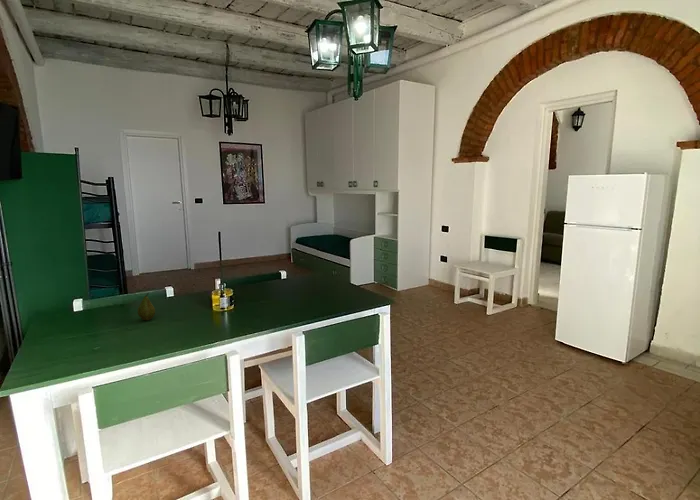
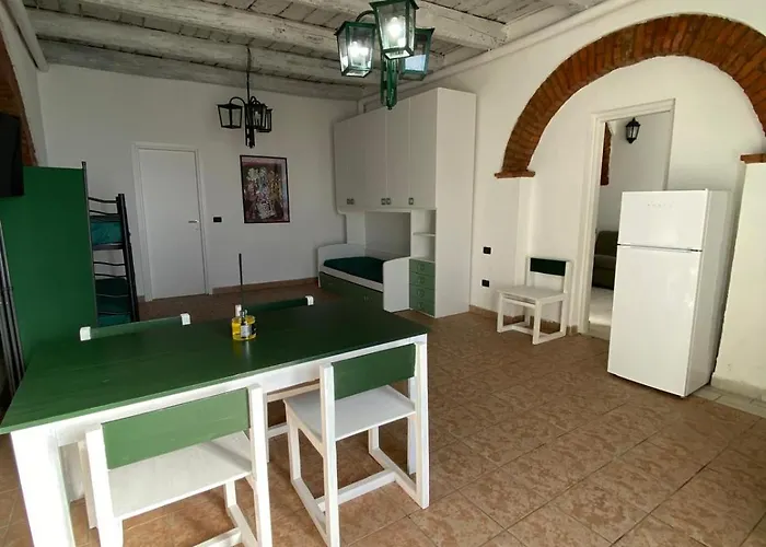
- fruit (146, 305)
